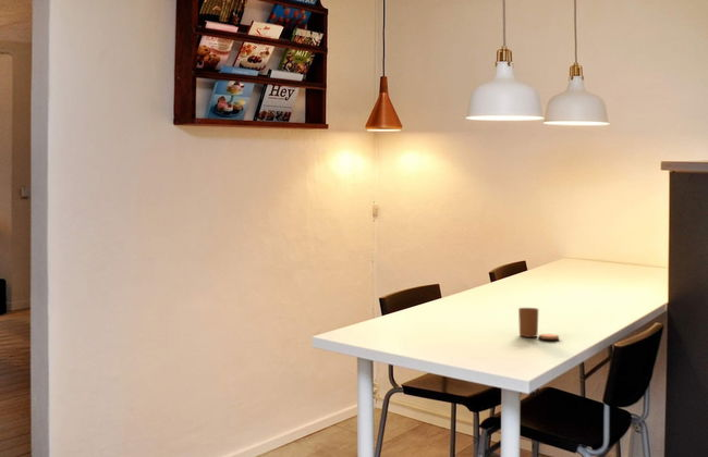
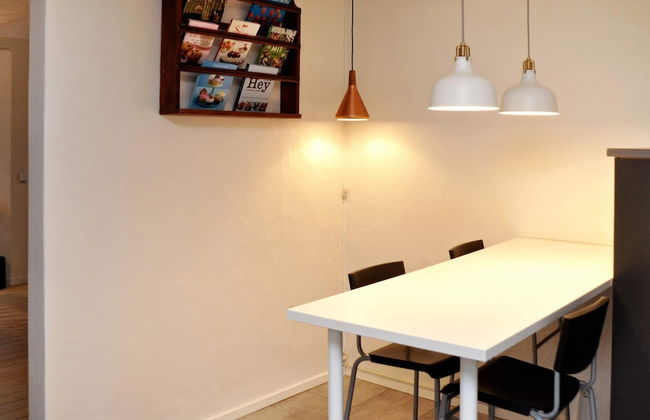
- candle (537, 323)
